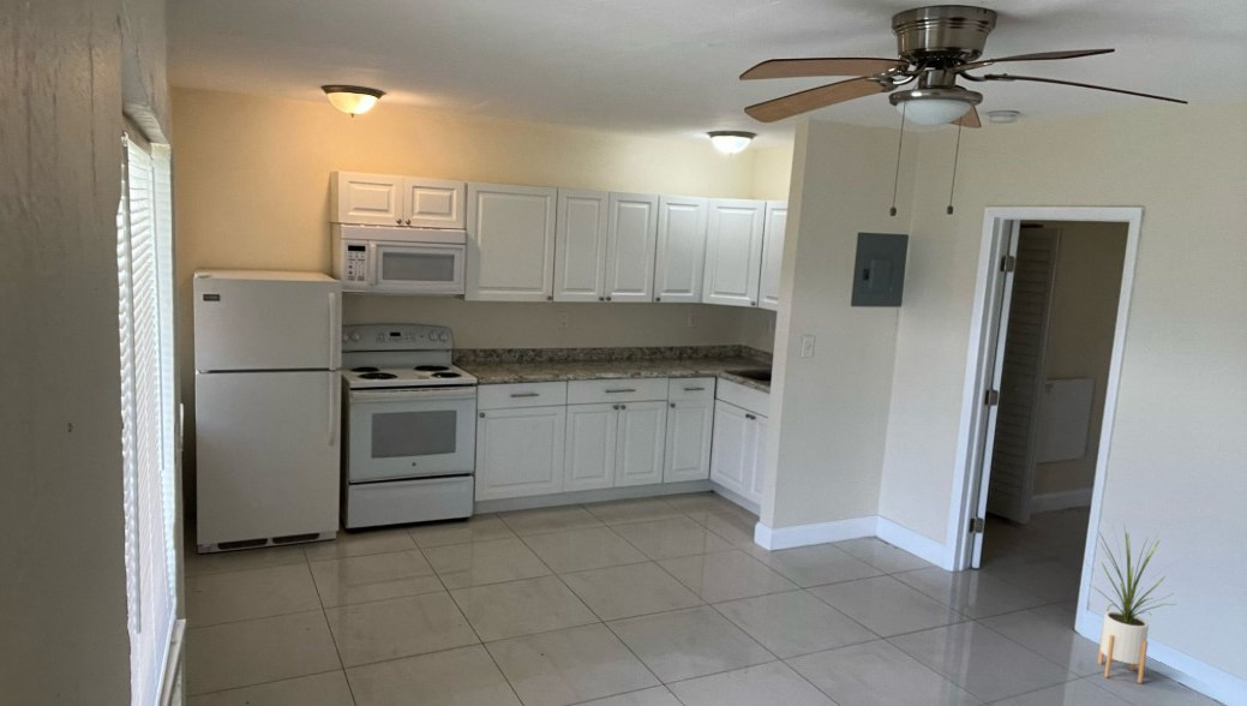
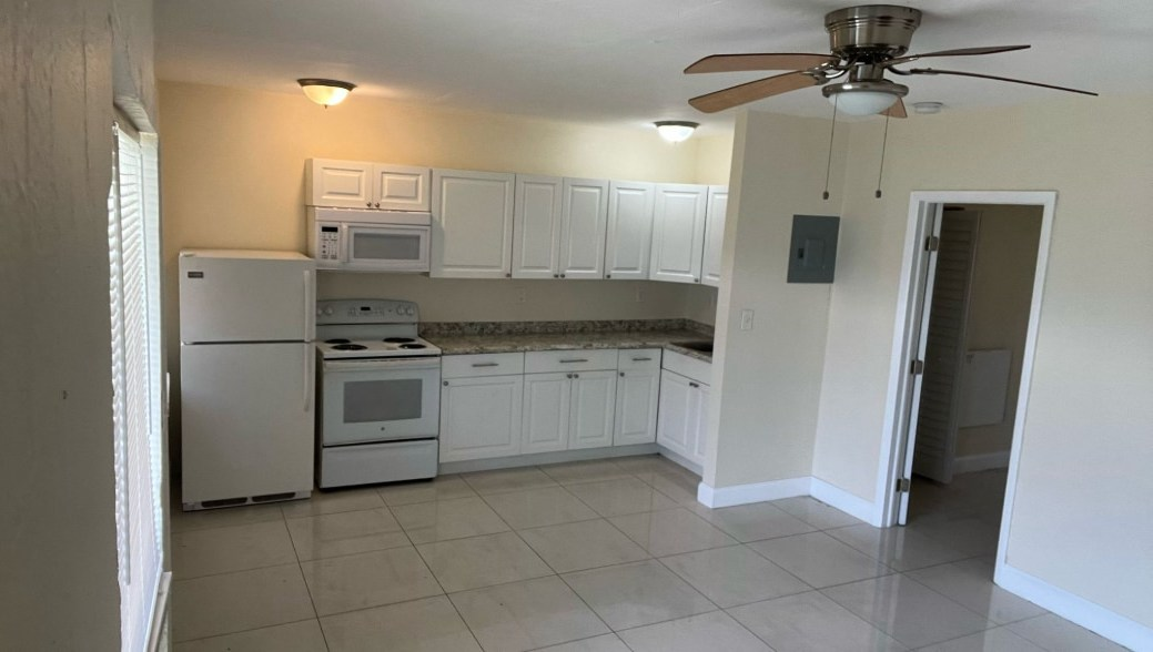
- house plant (1131, 602)
